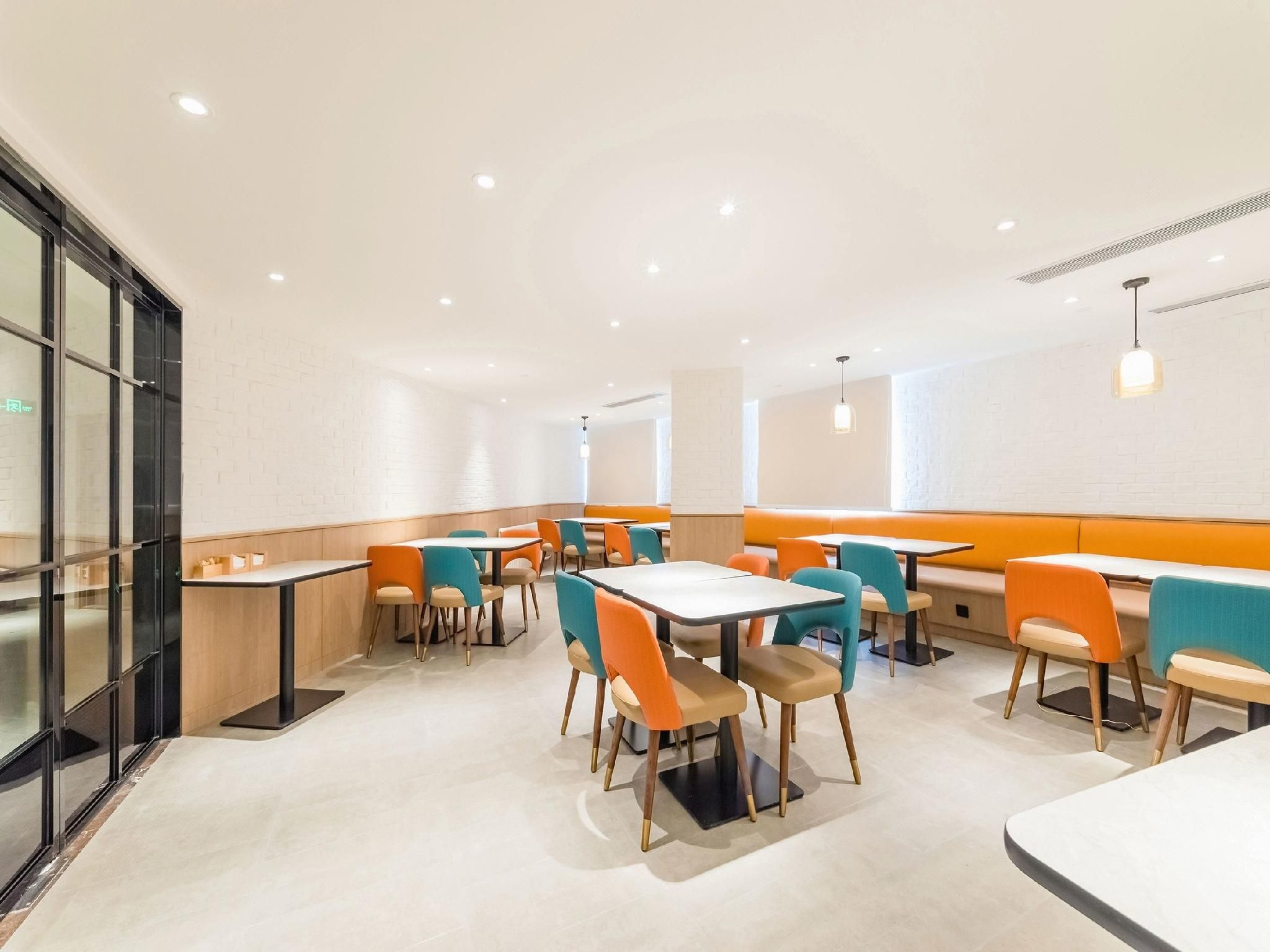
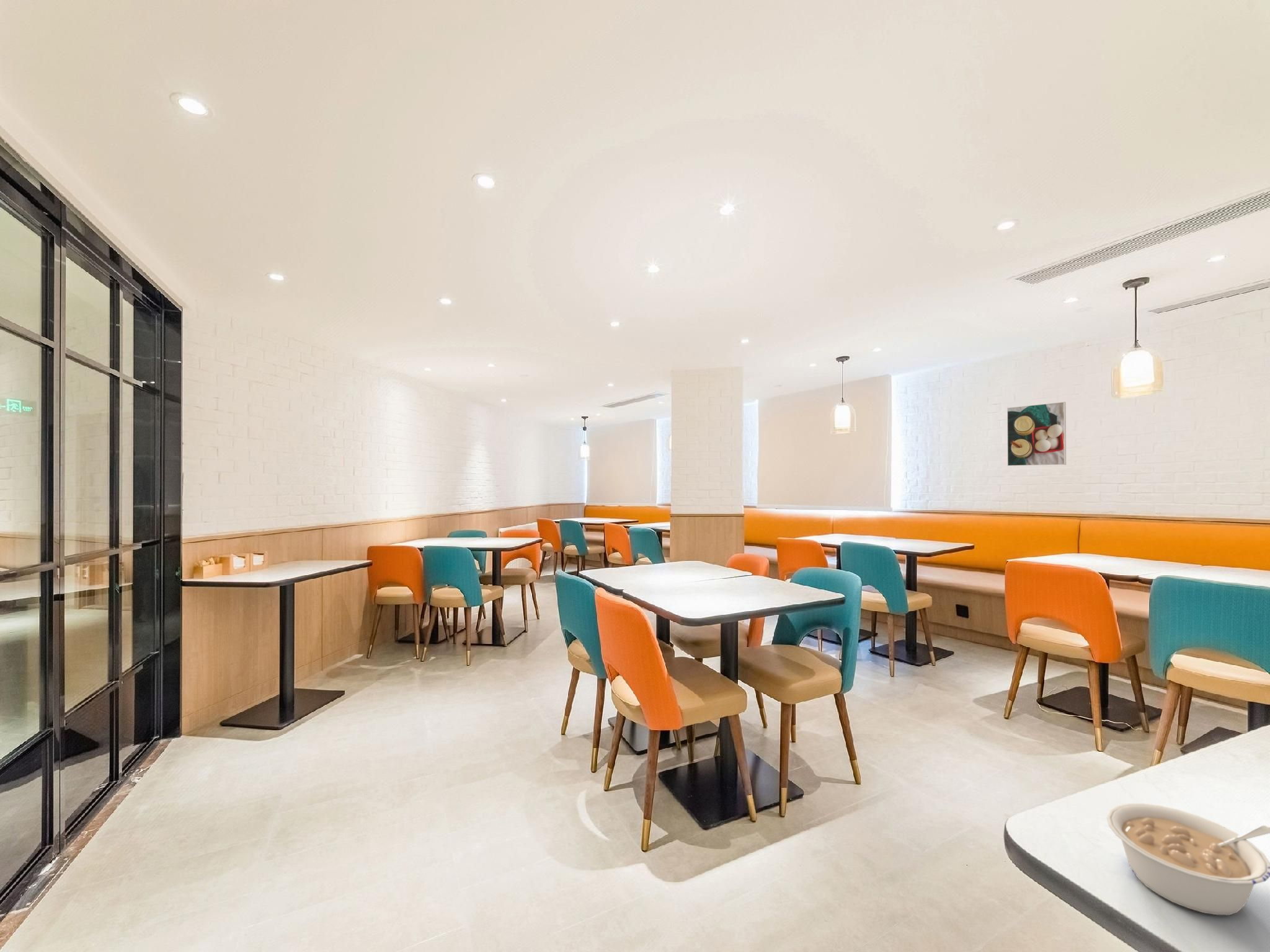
+ legume (1185, 854)
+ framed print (1035, 435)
